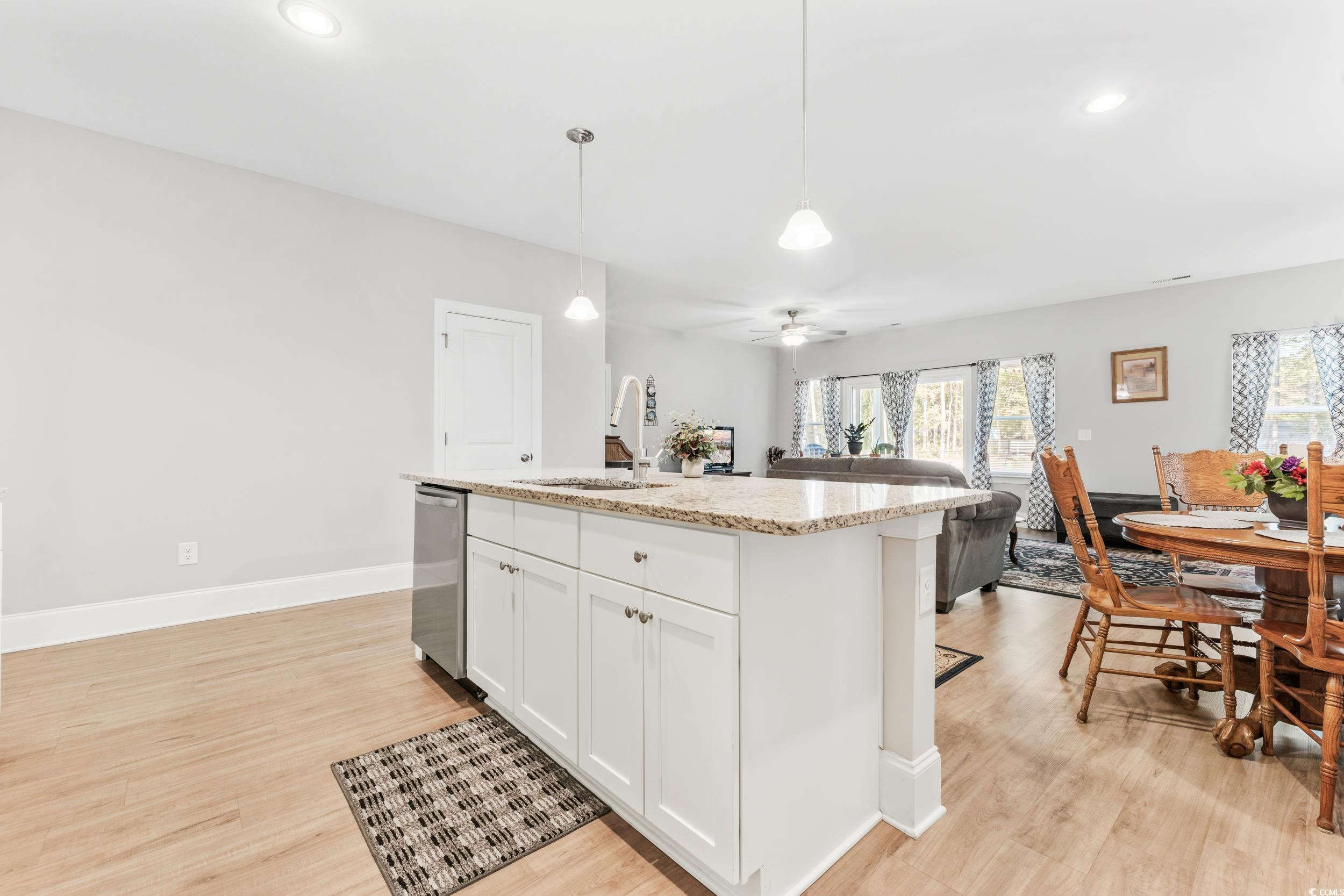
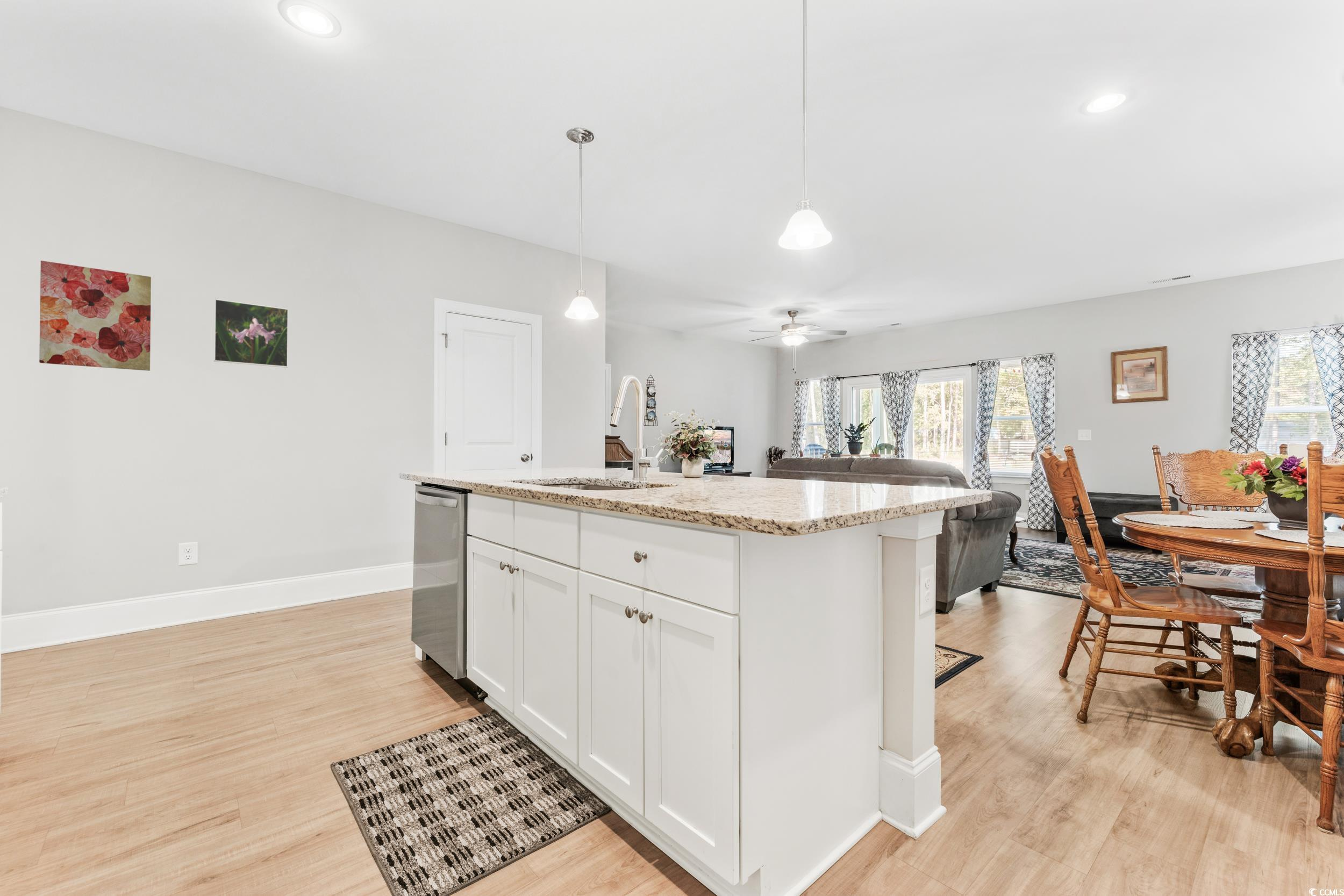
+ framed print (252, 334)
+ wall art (98, 318)
